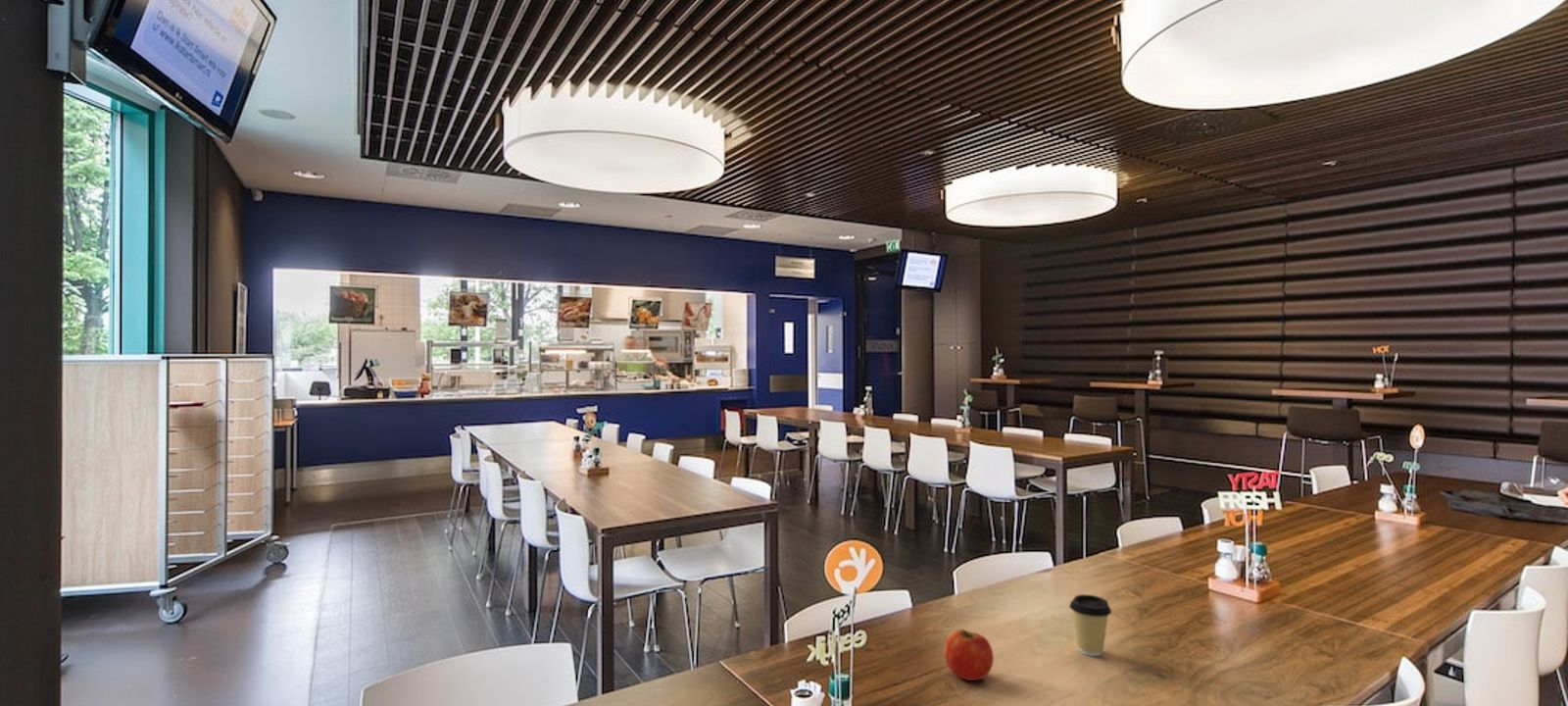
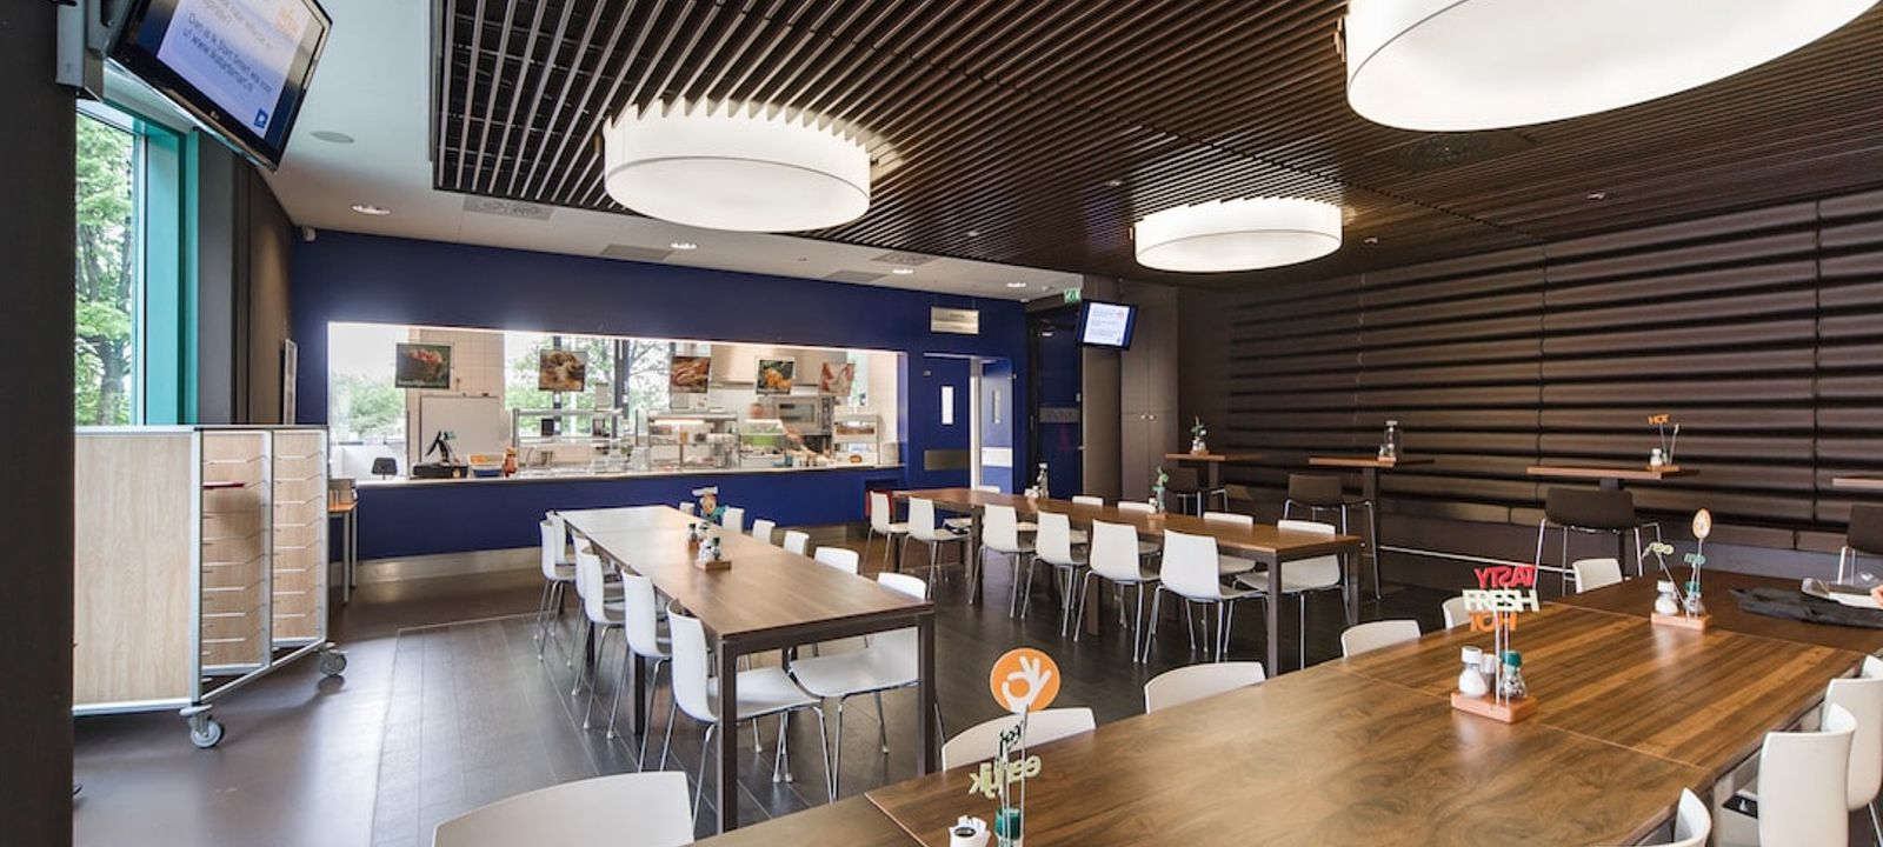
- coffee cup (1090, 626)
- apple (968, 652)
